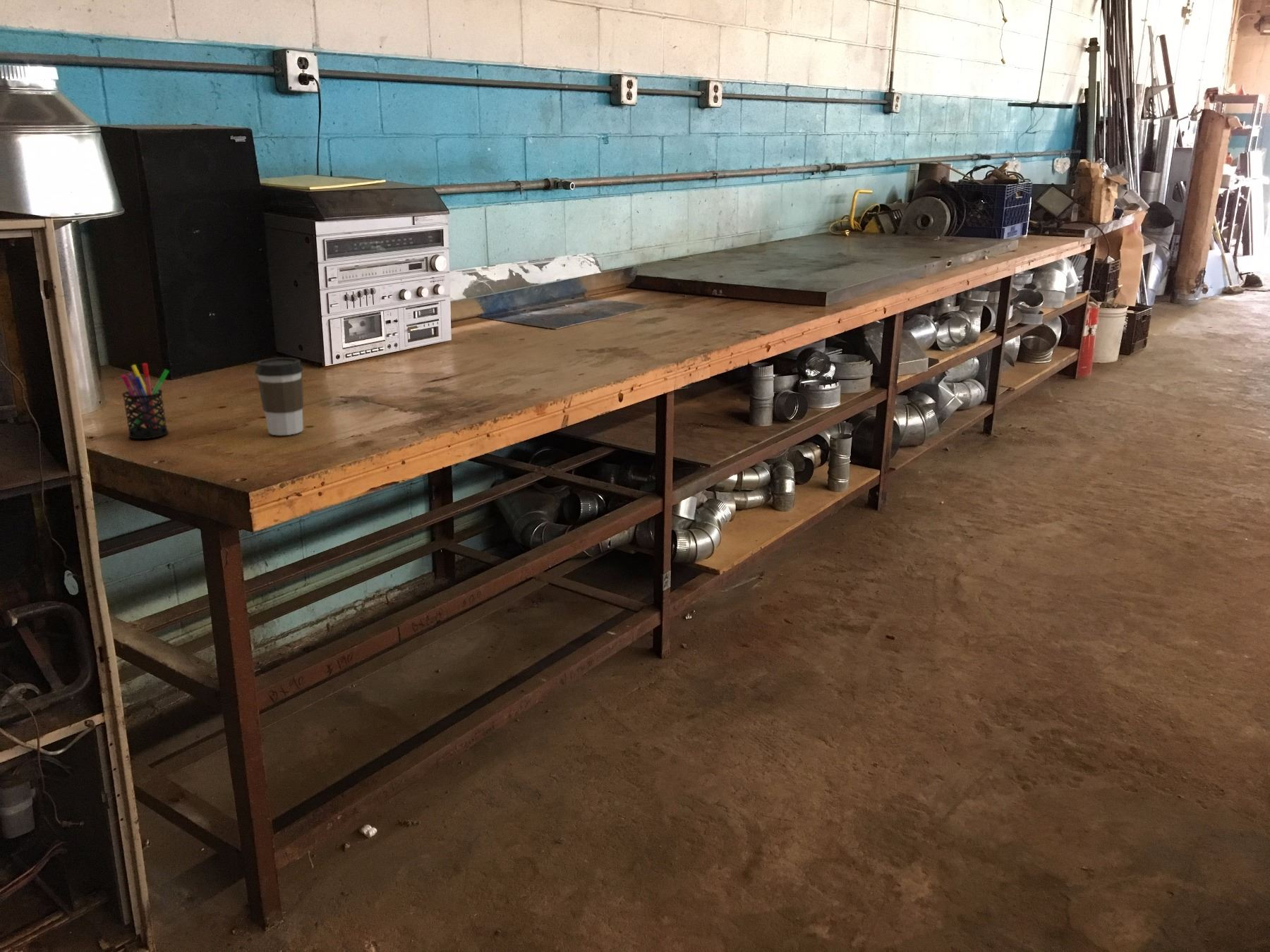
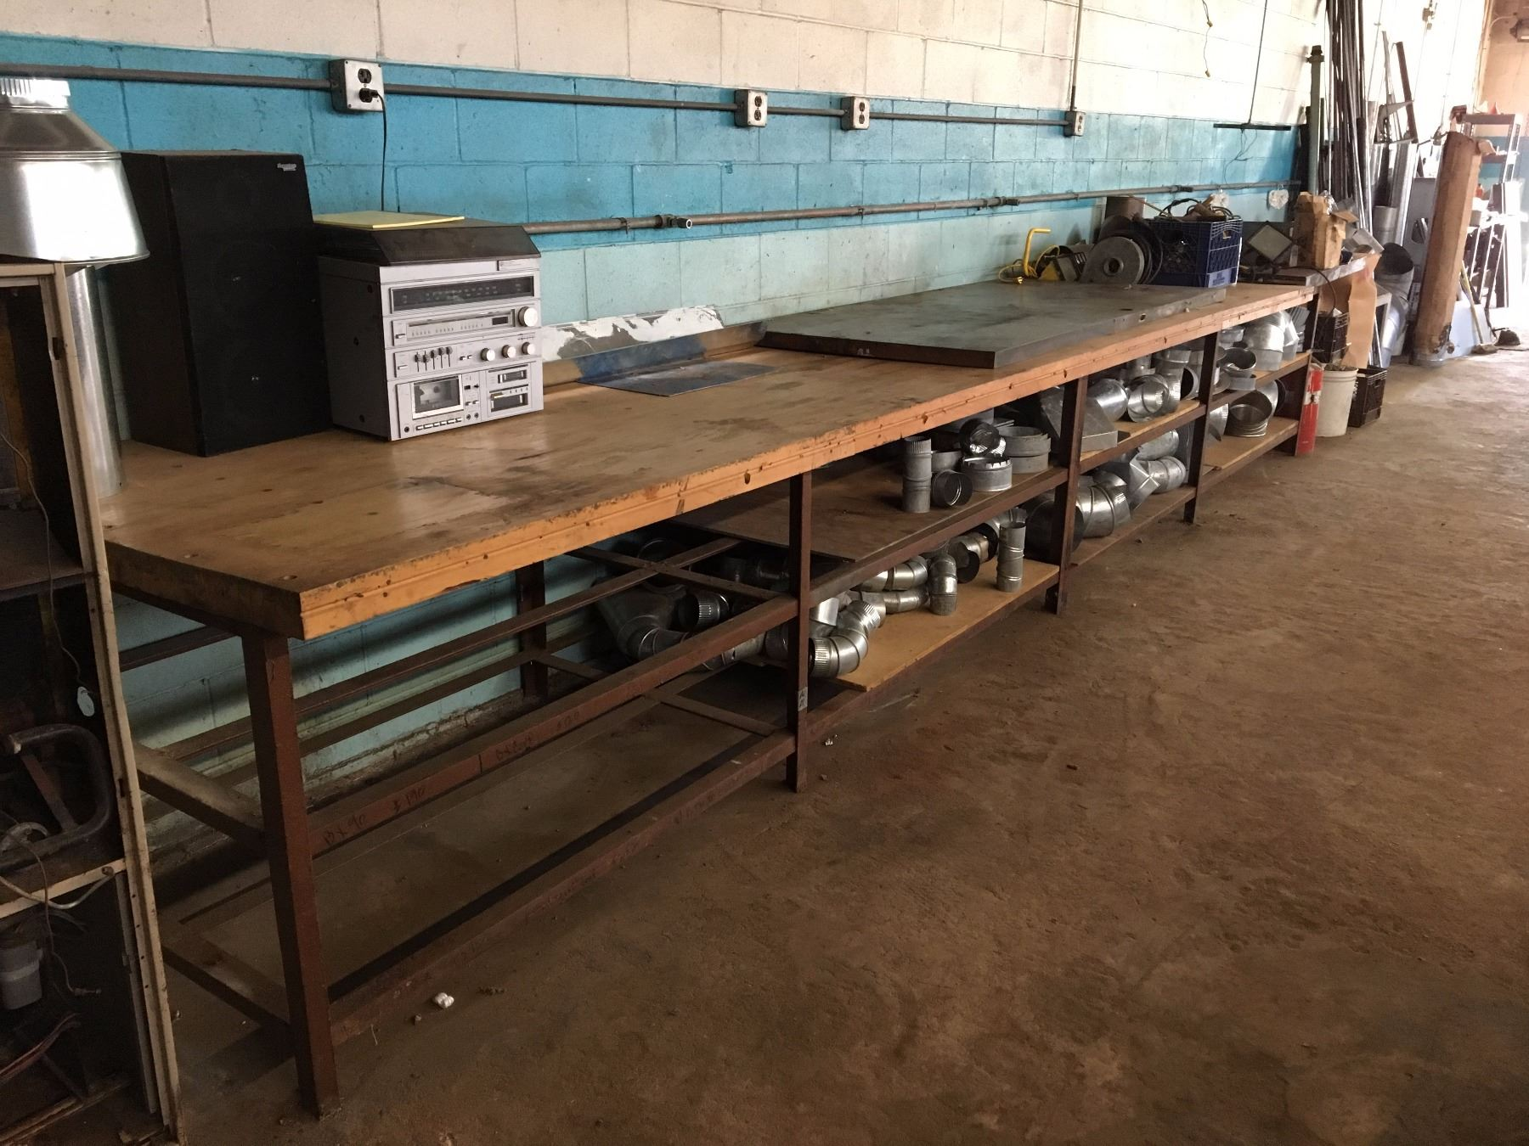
- pen holder (148, 397)
- coffee cup (282, 396)
